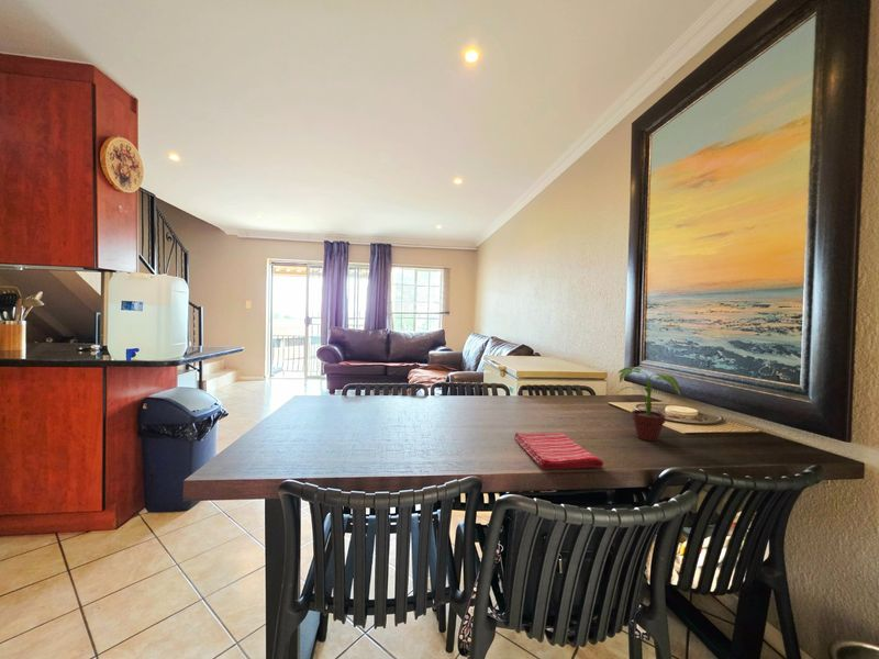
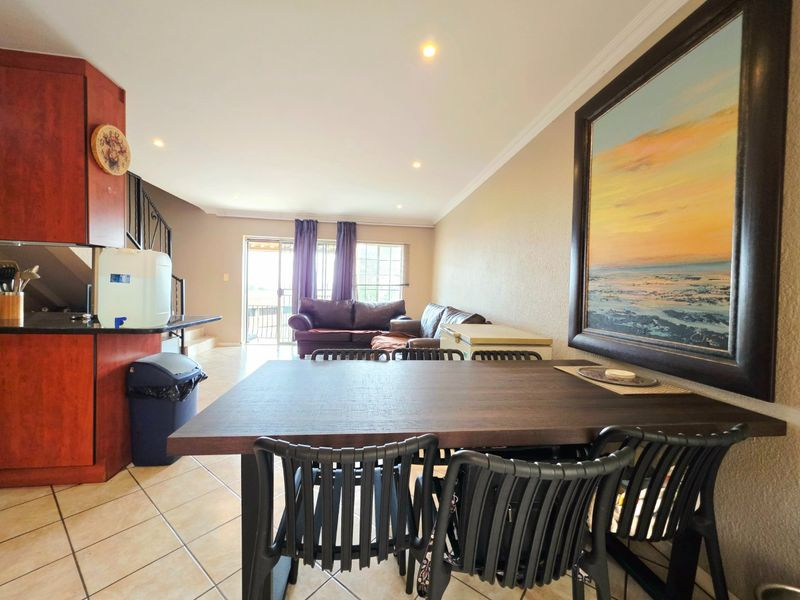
- potted plant (645, 402)
- dish towel (554, 447)
